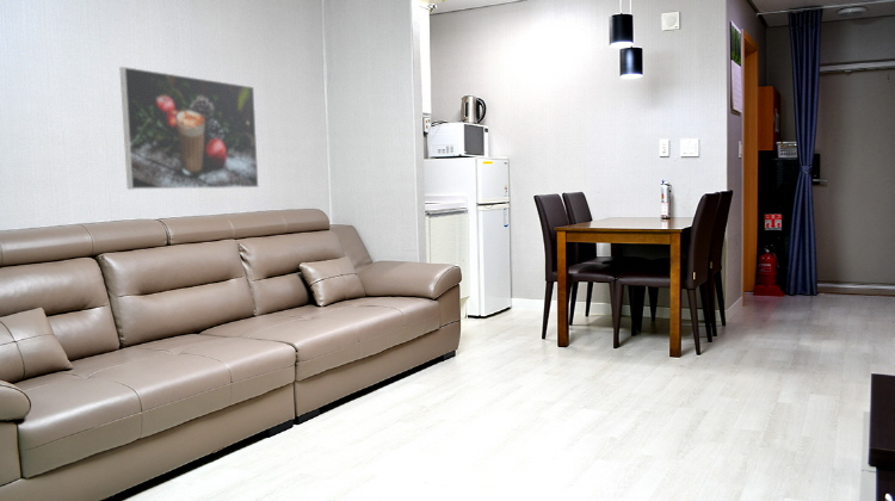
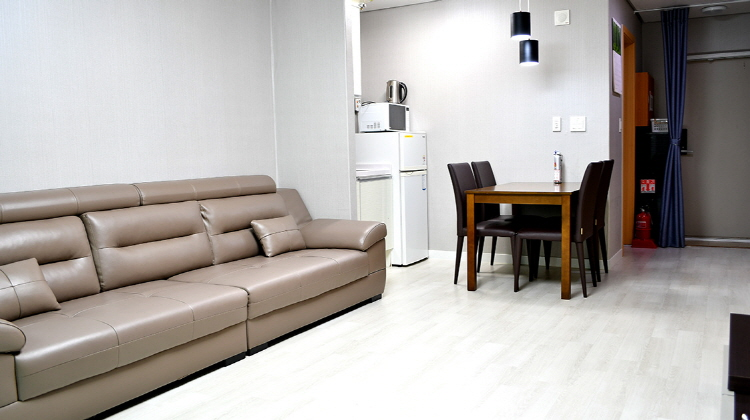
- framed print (196, 132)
